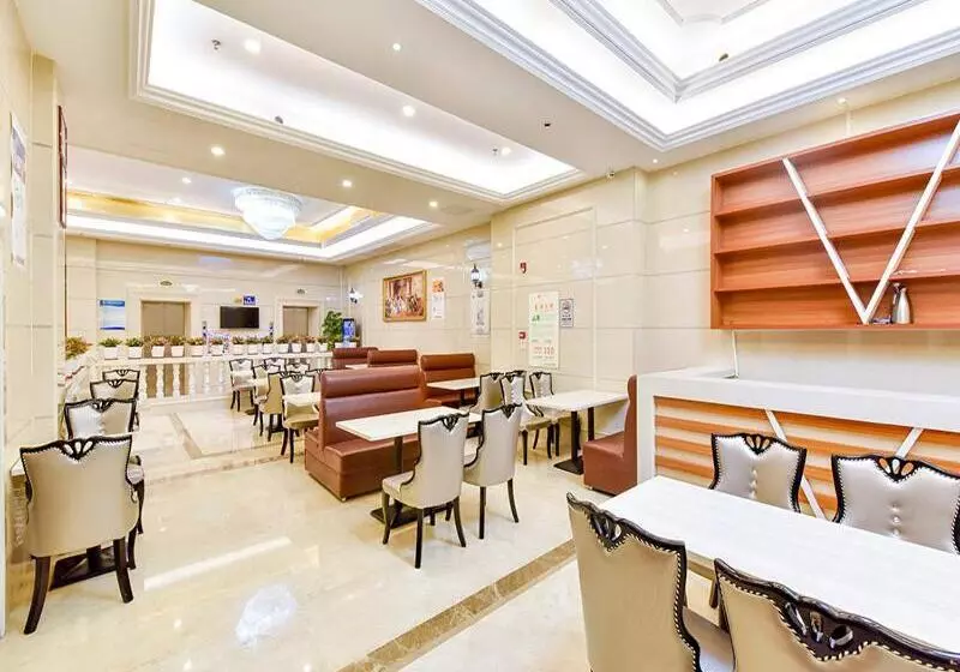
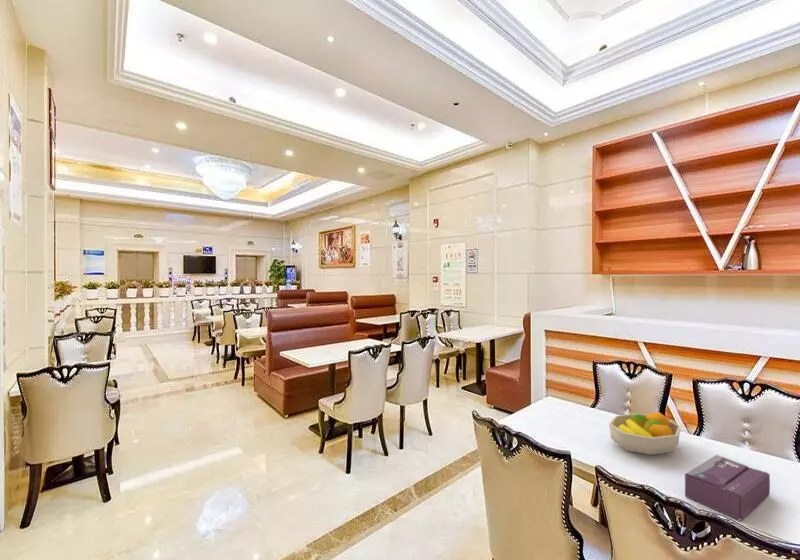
+ fruit bowl (644, 430)
+ tissue box (727, 484)
